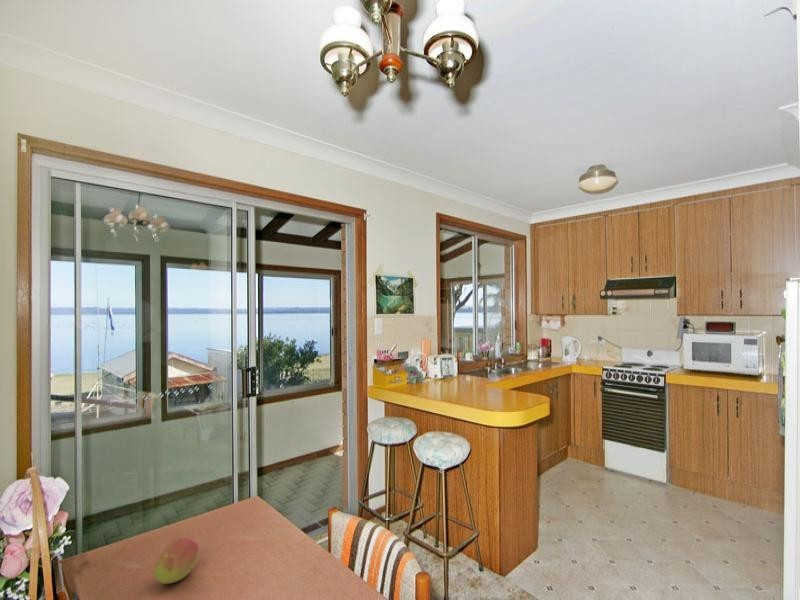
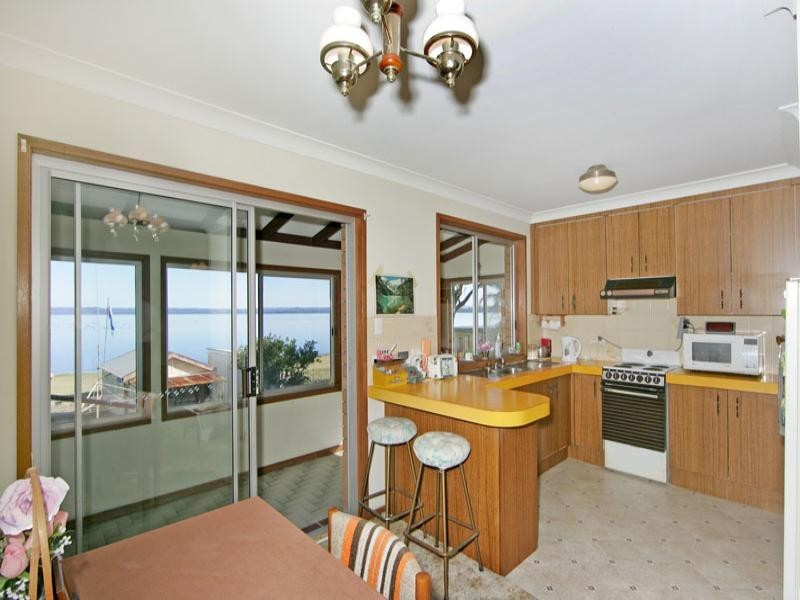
- fruit (177, 559)
